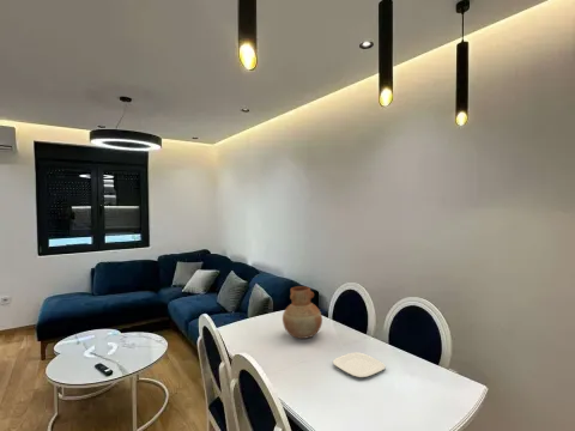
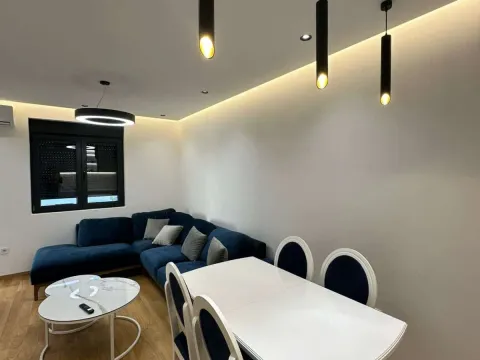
- vase (302, 311)
- plate (358, 364)
